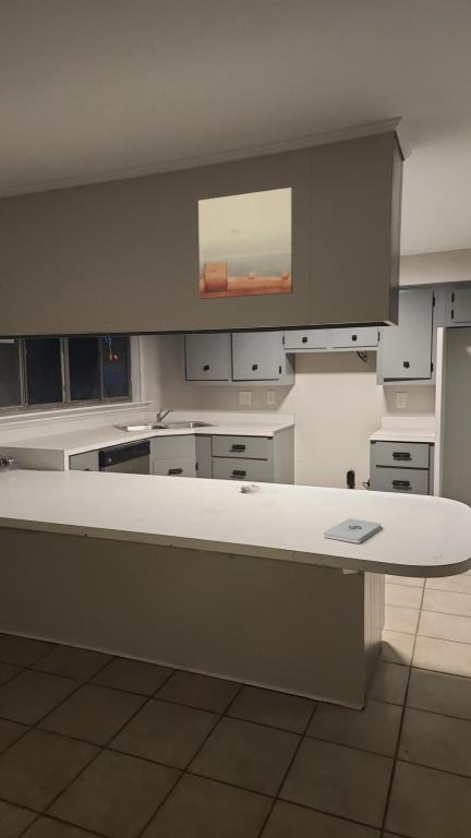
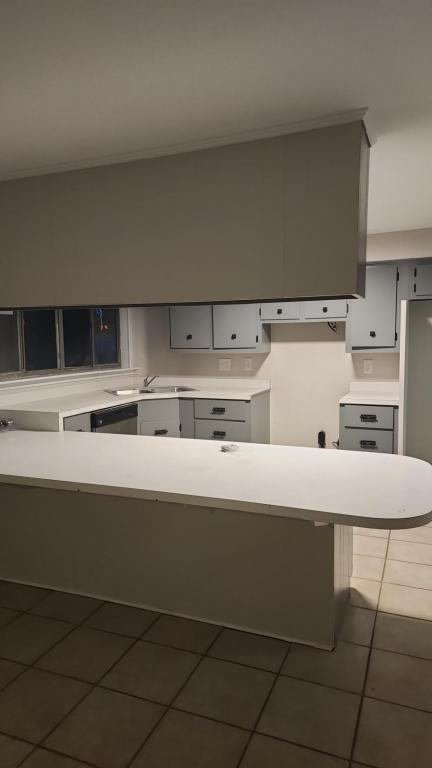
- notepad (353, 530)
- wall art (244, 246)
